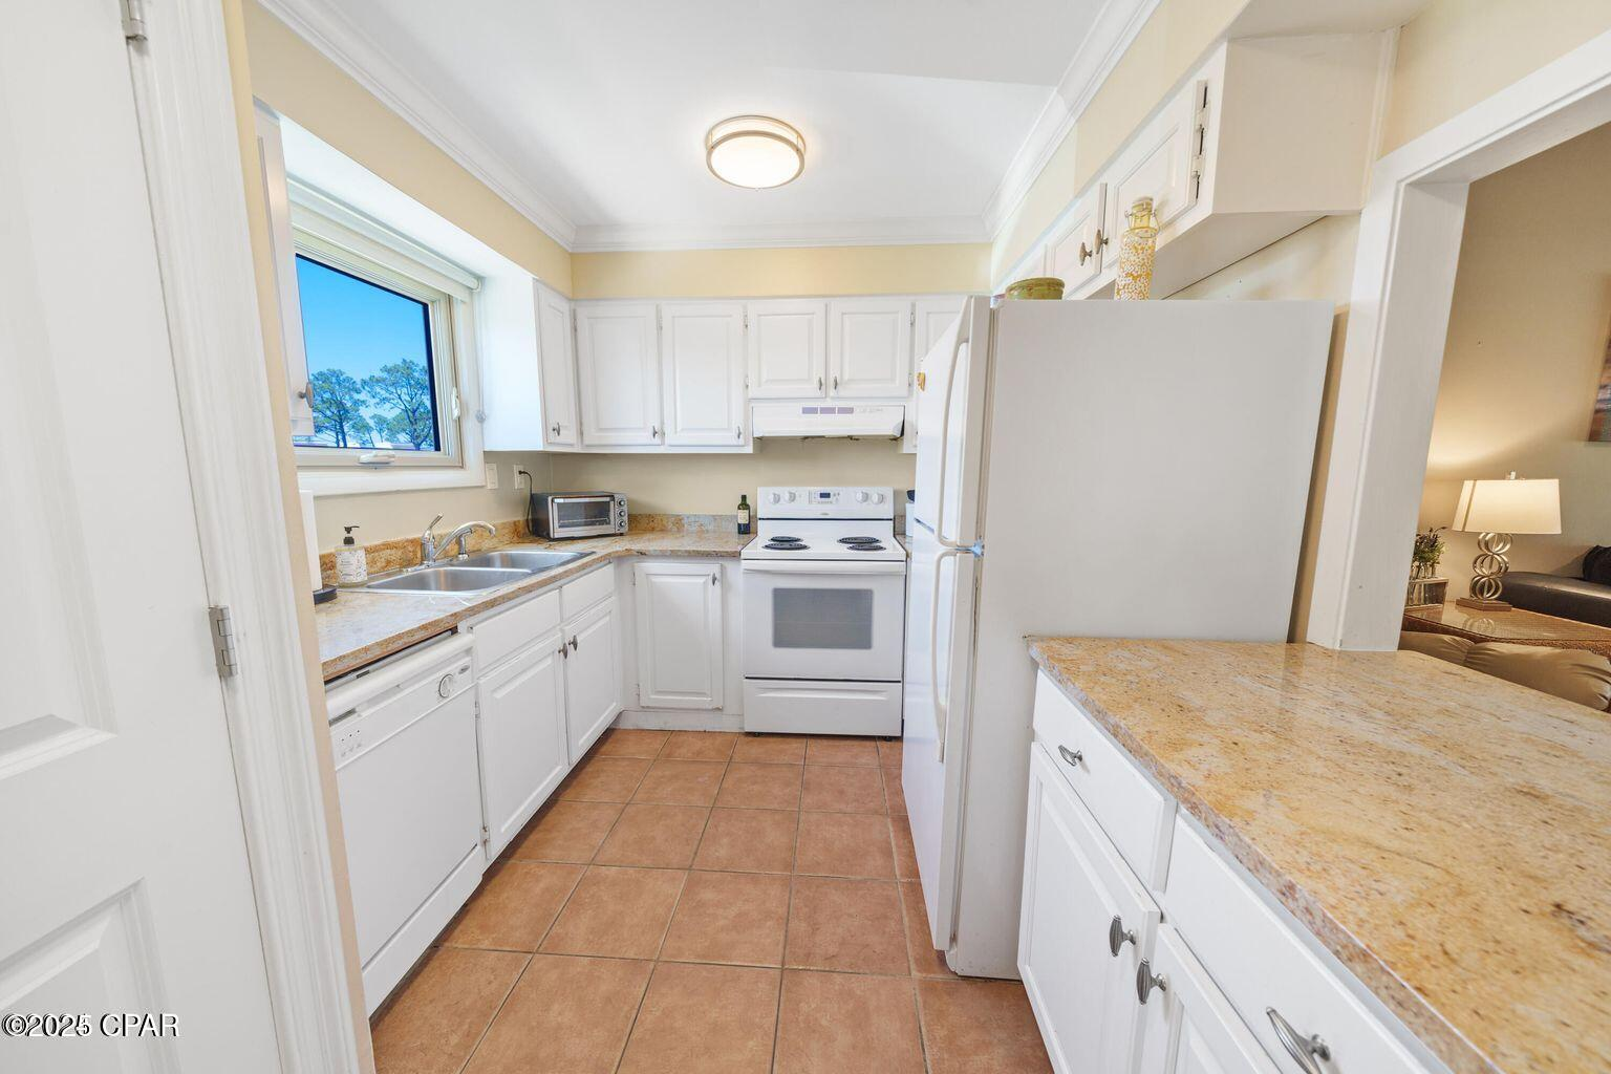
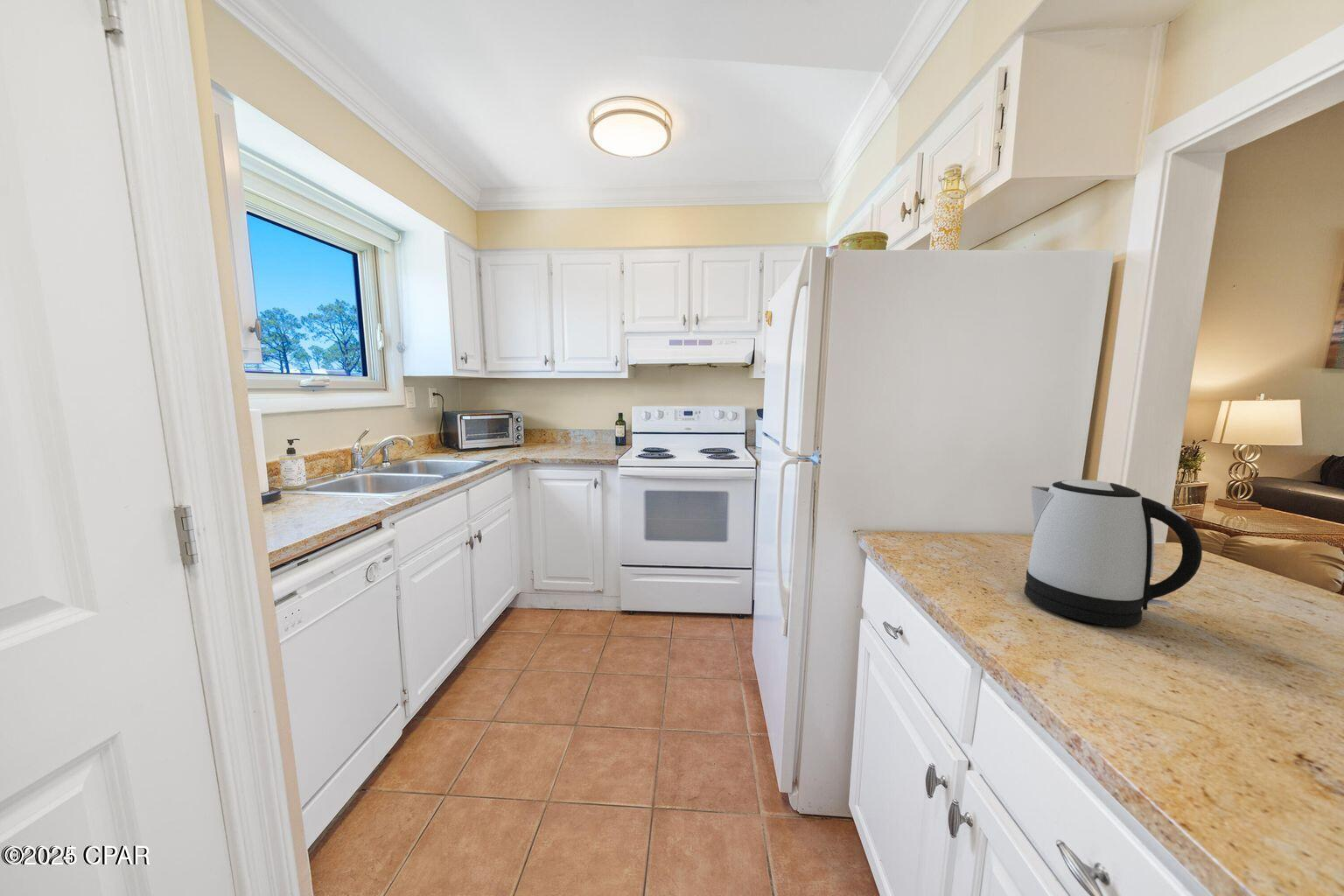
+ kettle (1104, 548)
